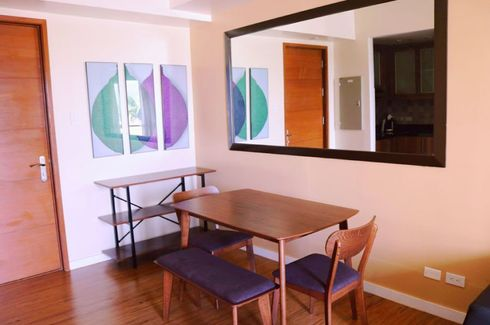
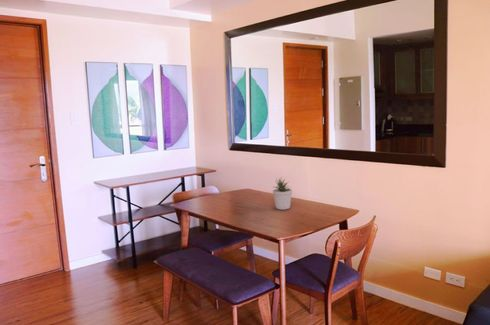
+ potted plant (283, 192)
